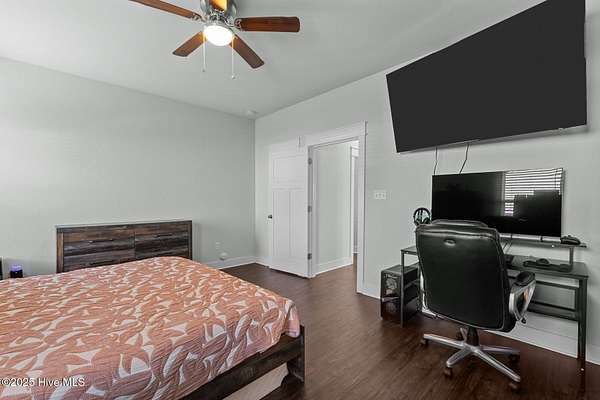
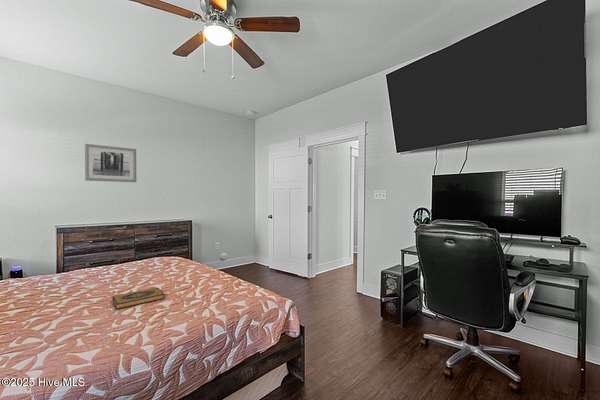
+ hardback book (138, 297)
+ wall art (112, 164)
